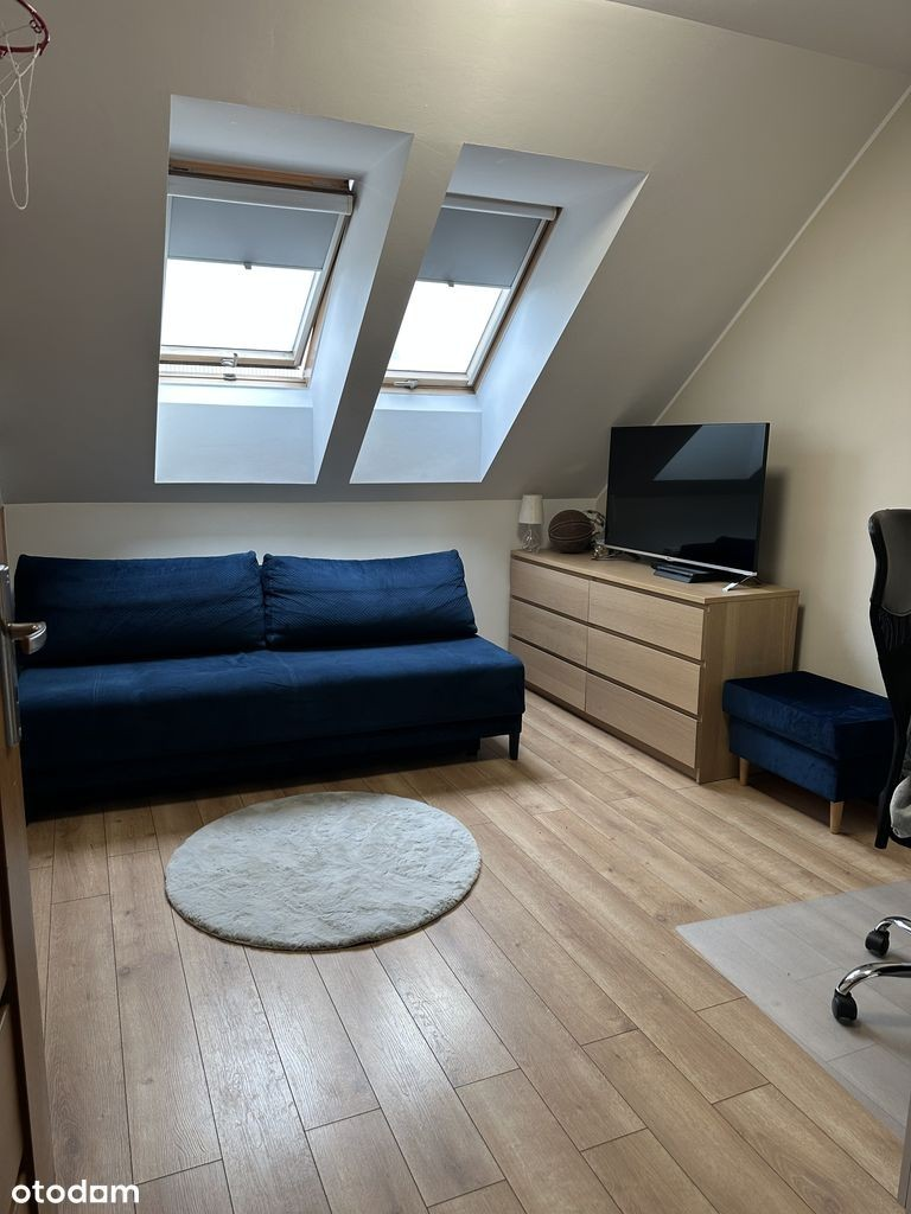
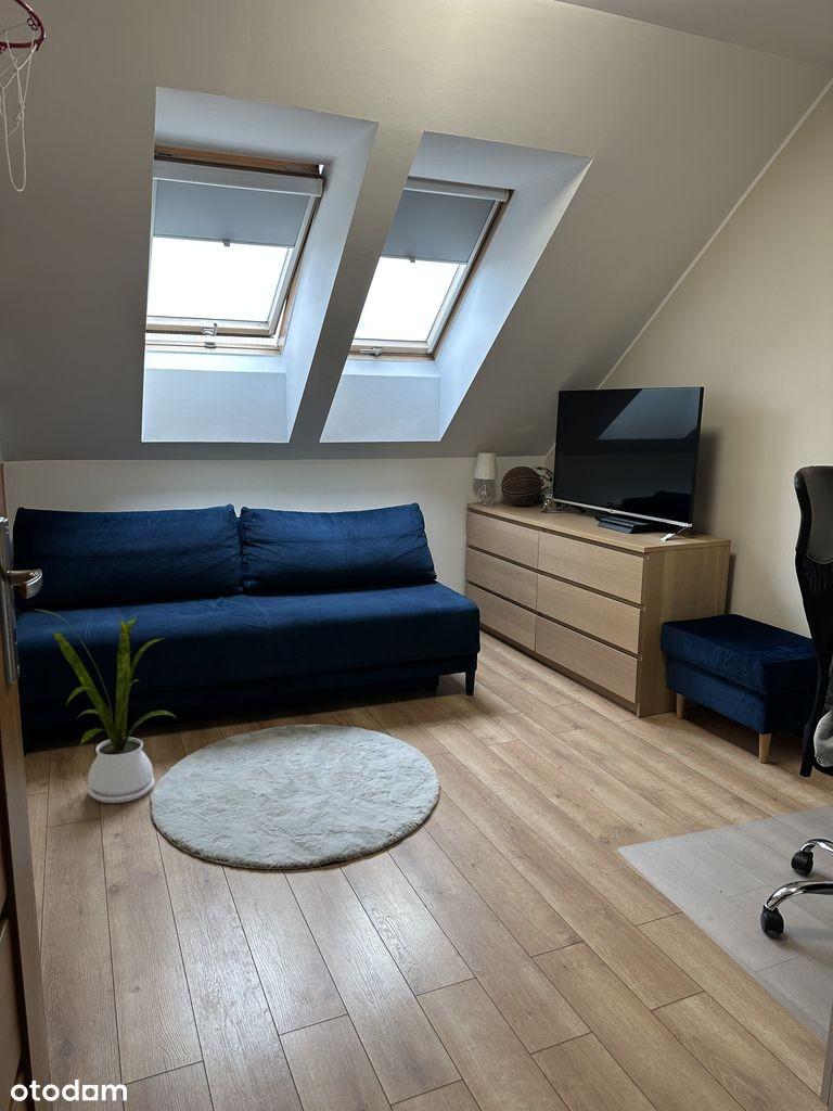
+ house plant (108, 700)
